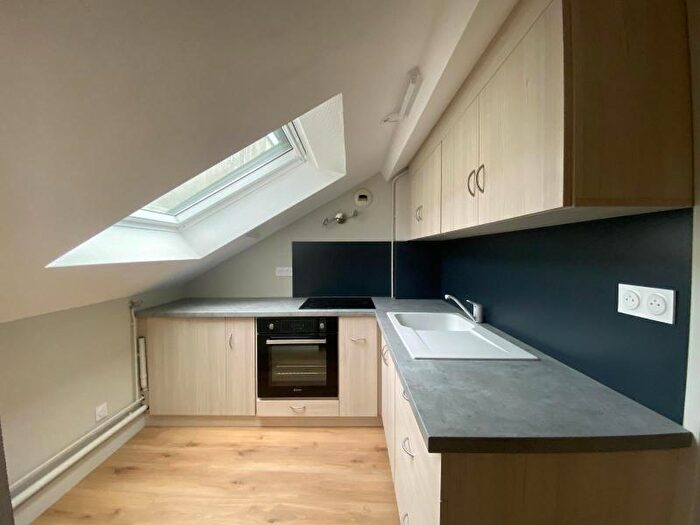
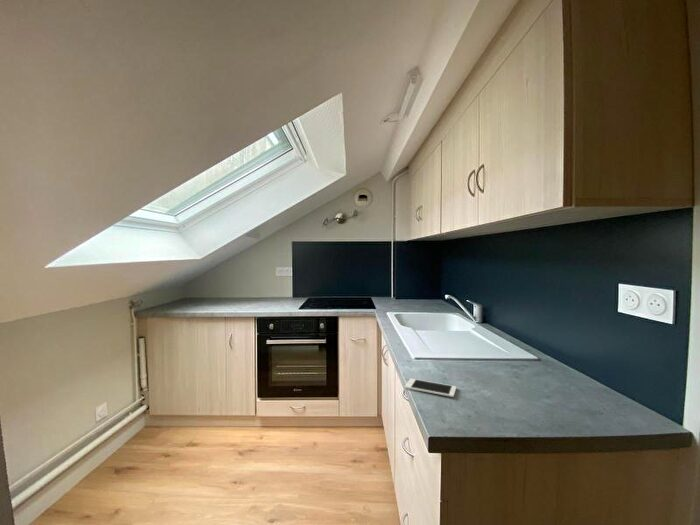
+ cell phone (430, 387)
